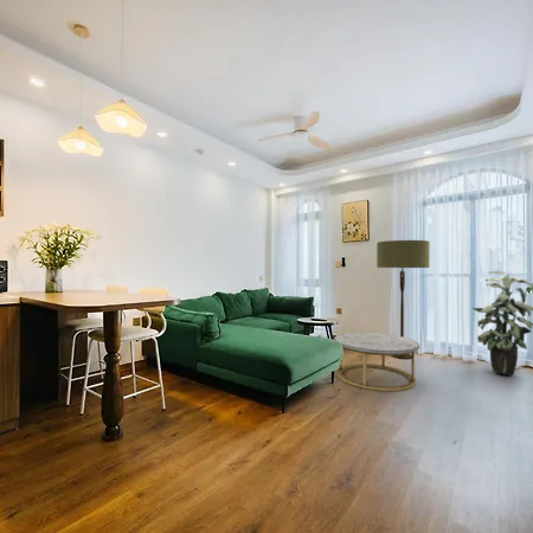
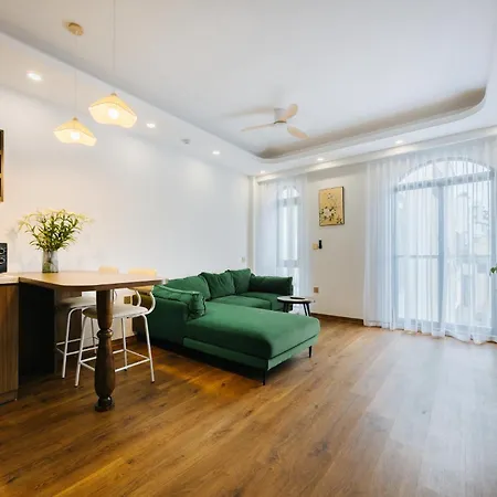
- floor lamp (402, 298)
- indoor plant (501, 321)
- coffee table (375, 354)
